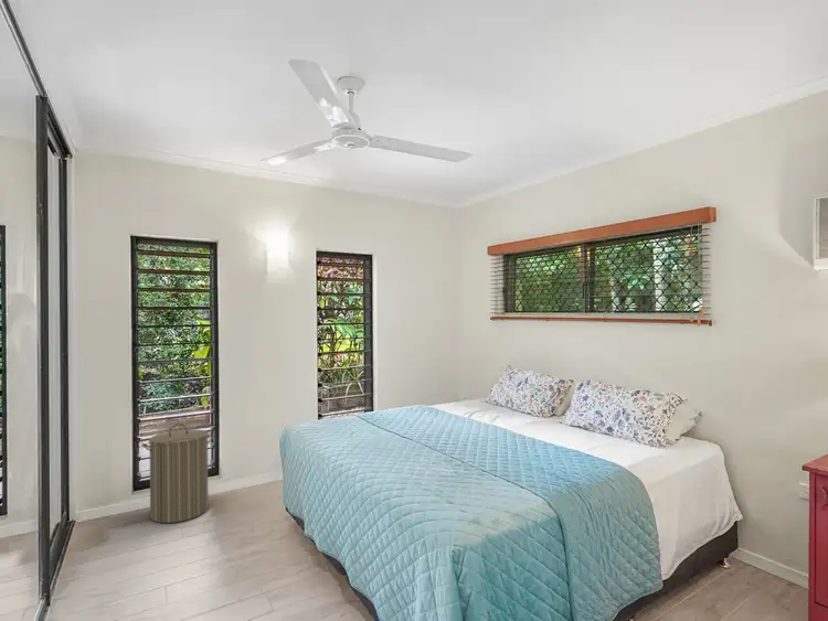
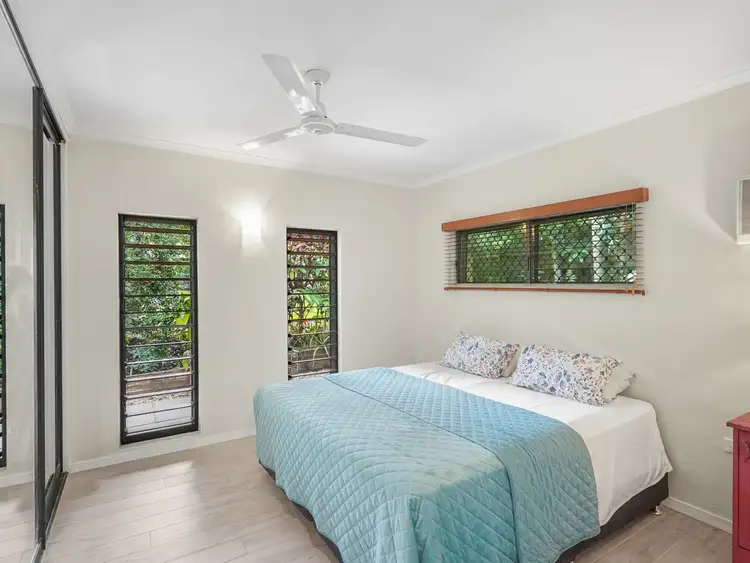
- laundry hamper (179, 468)
